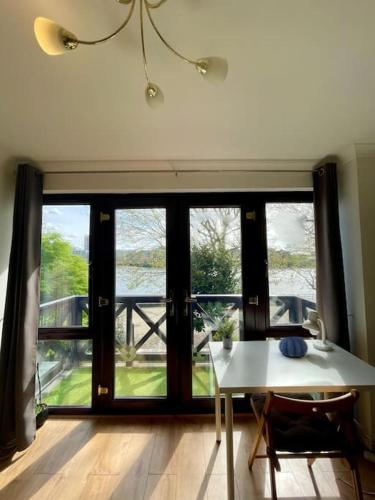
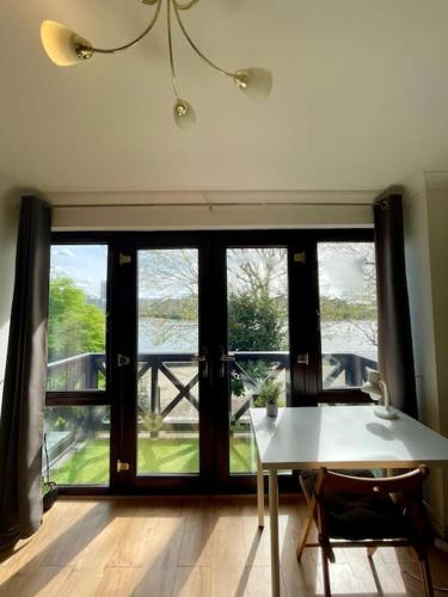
- decorative bowl (293, 345)
